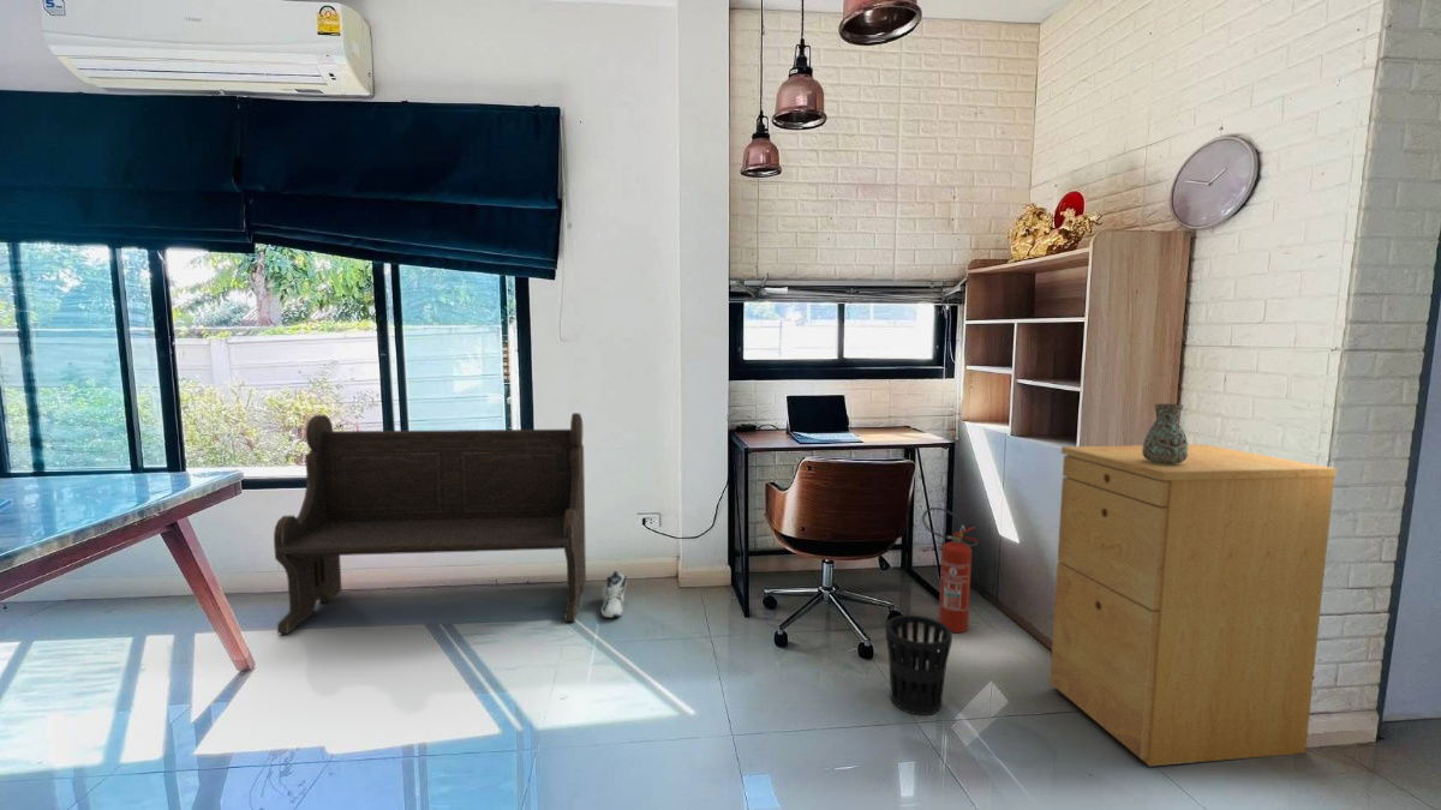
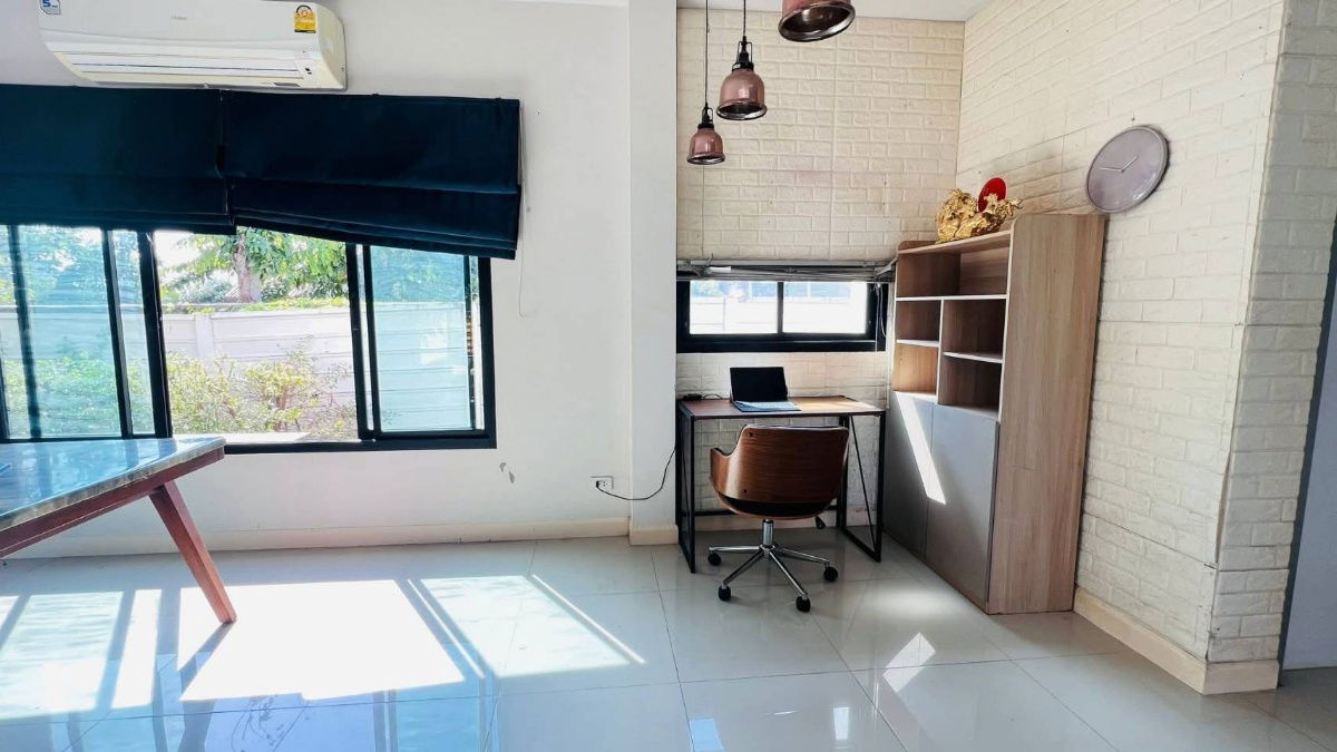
- fire extinguisher (947, 568)
- filing cabinet (1176, 589)
- wastebasket (916, 664)
- decorative vase (1166, 433)
- bench (443, 512)
- sneaker (614, 590)
